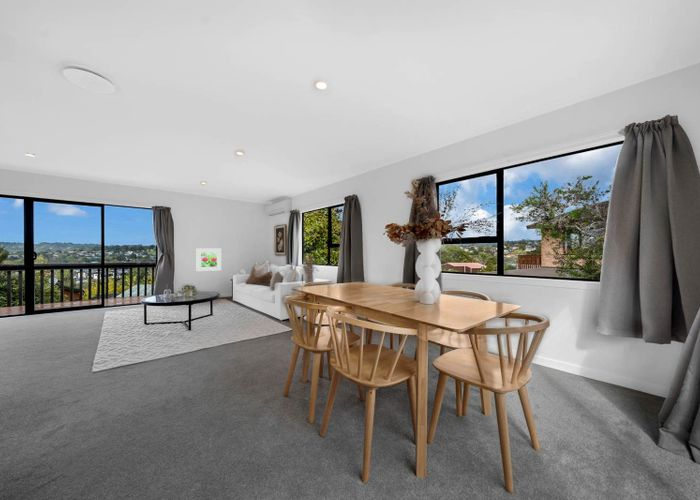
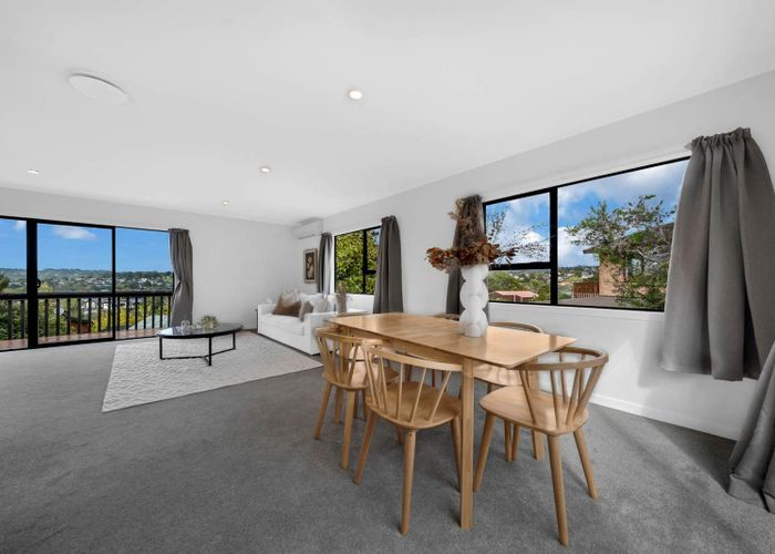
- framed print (209, 259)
